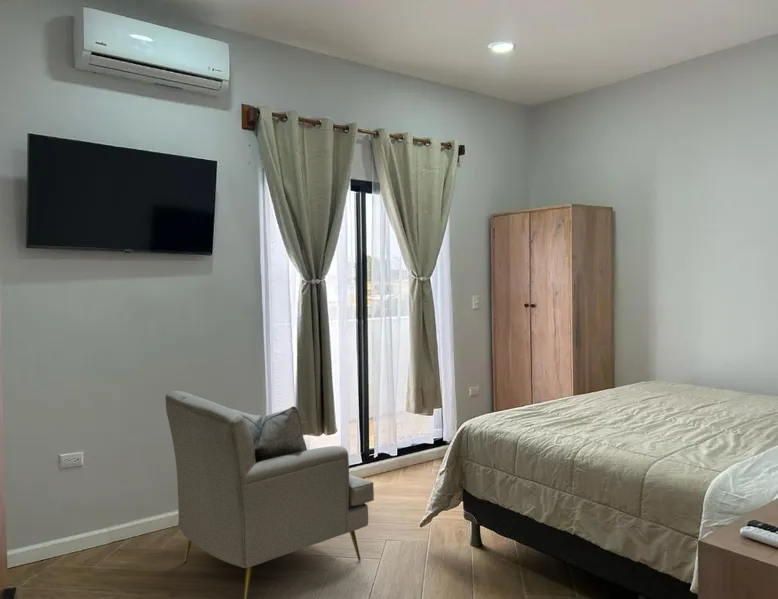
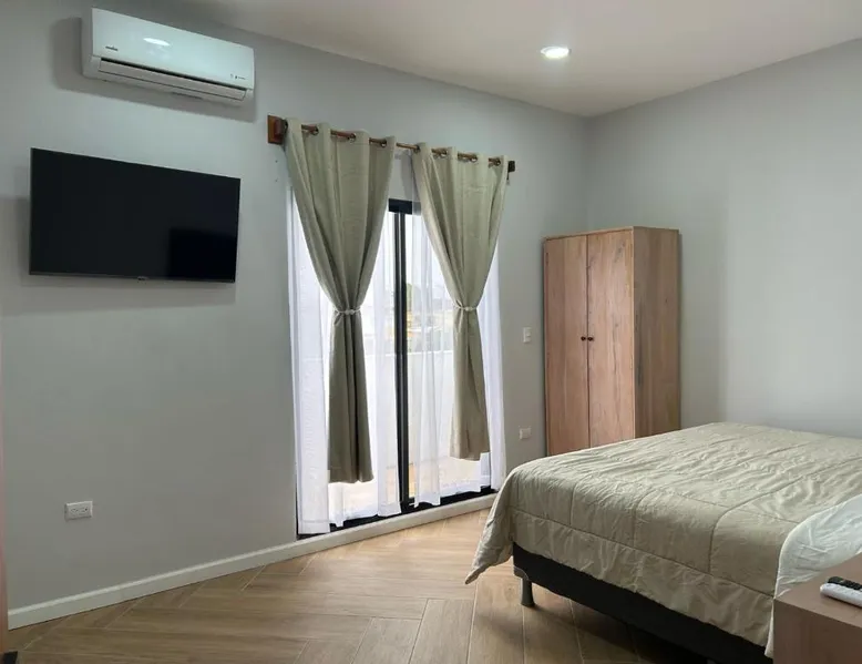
- armchair (260, 474)
